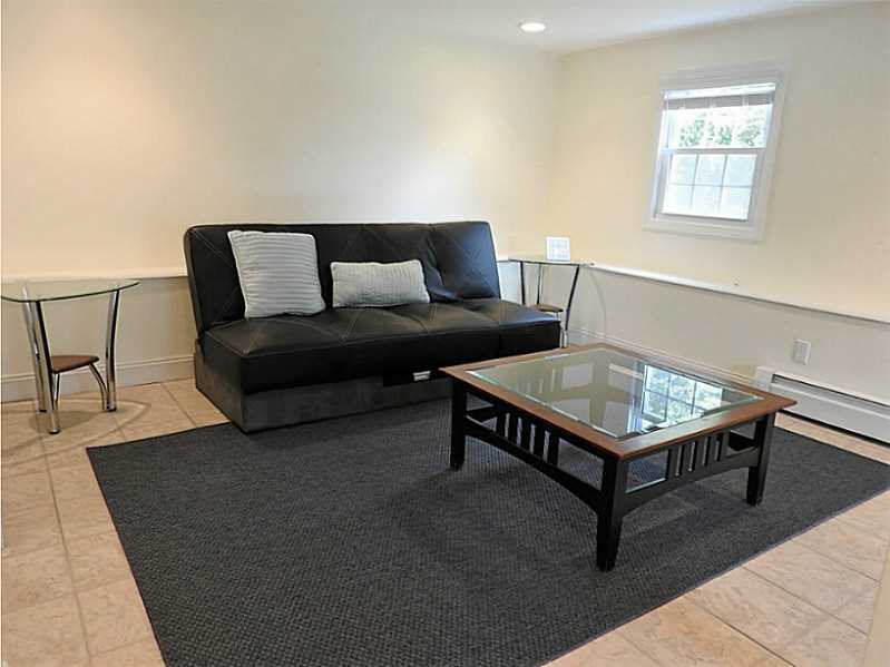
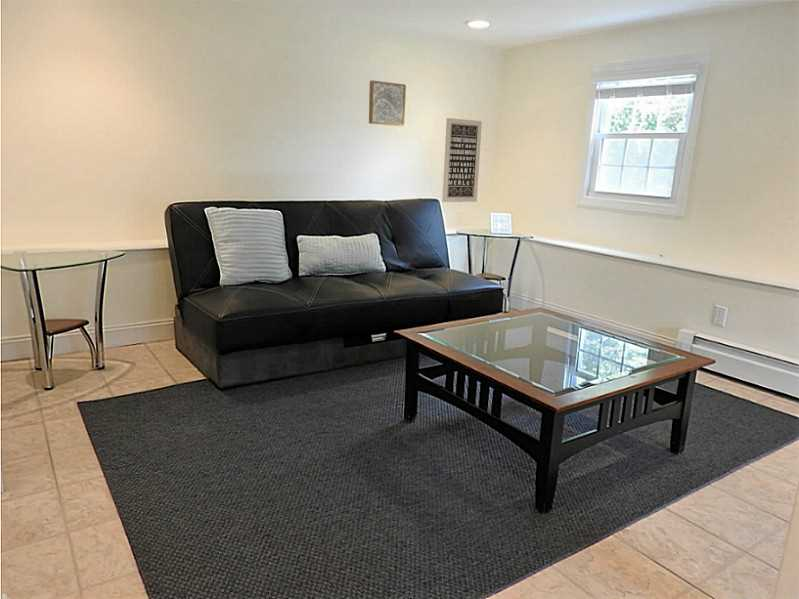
+ wall art (387, 103)
+ wall art (462, 161)
